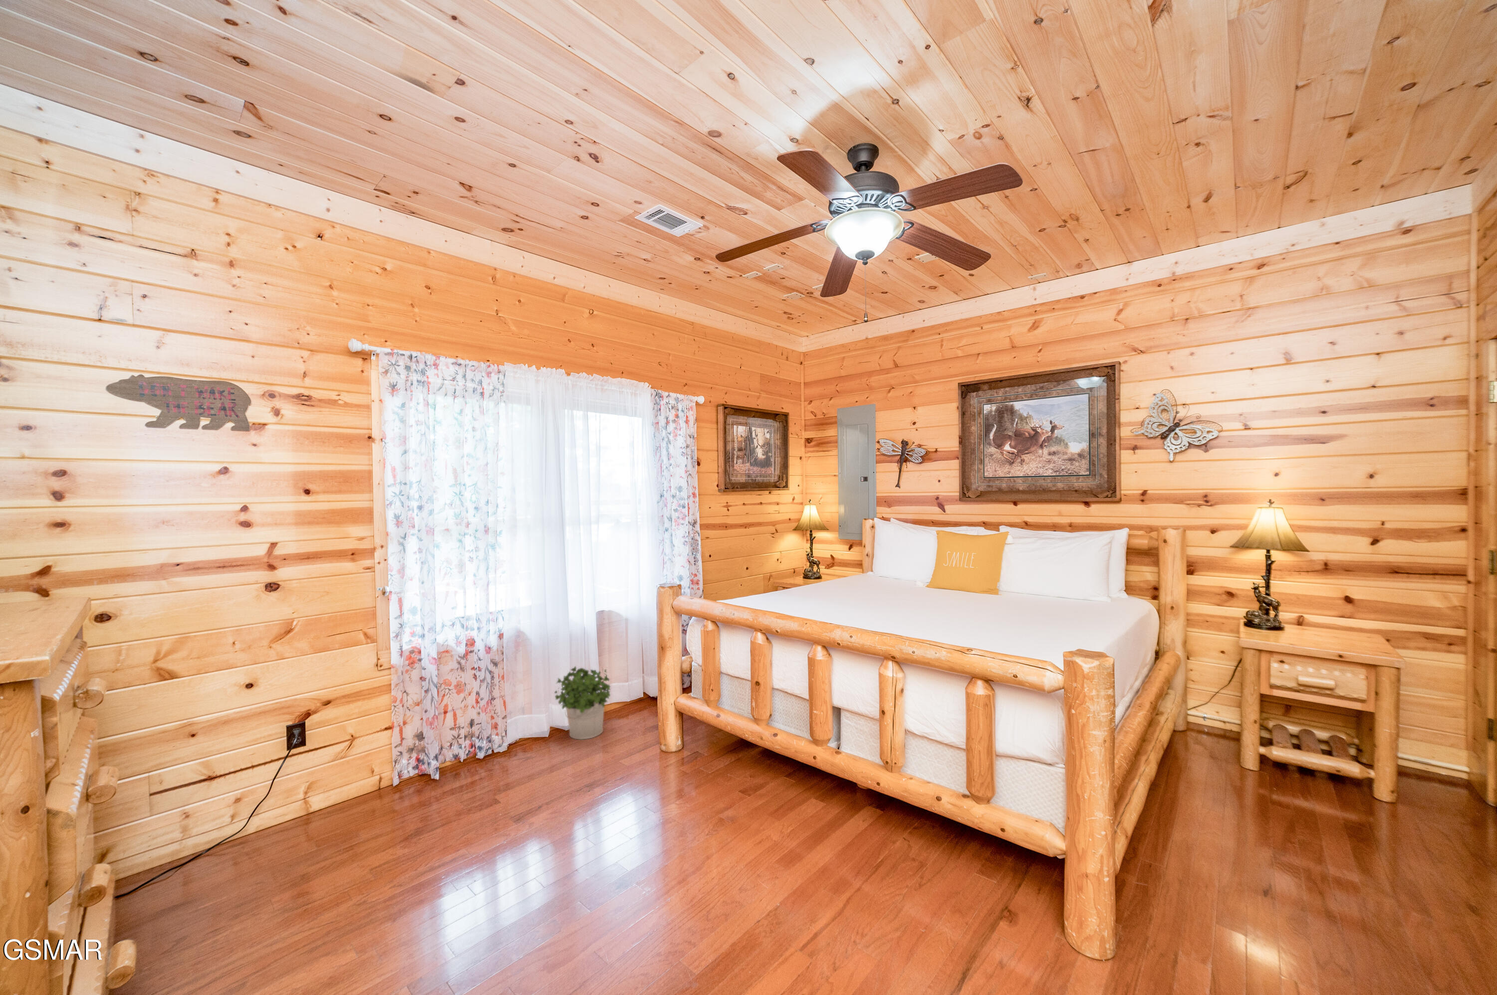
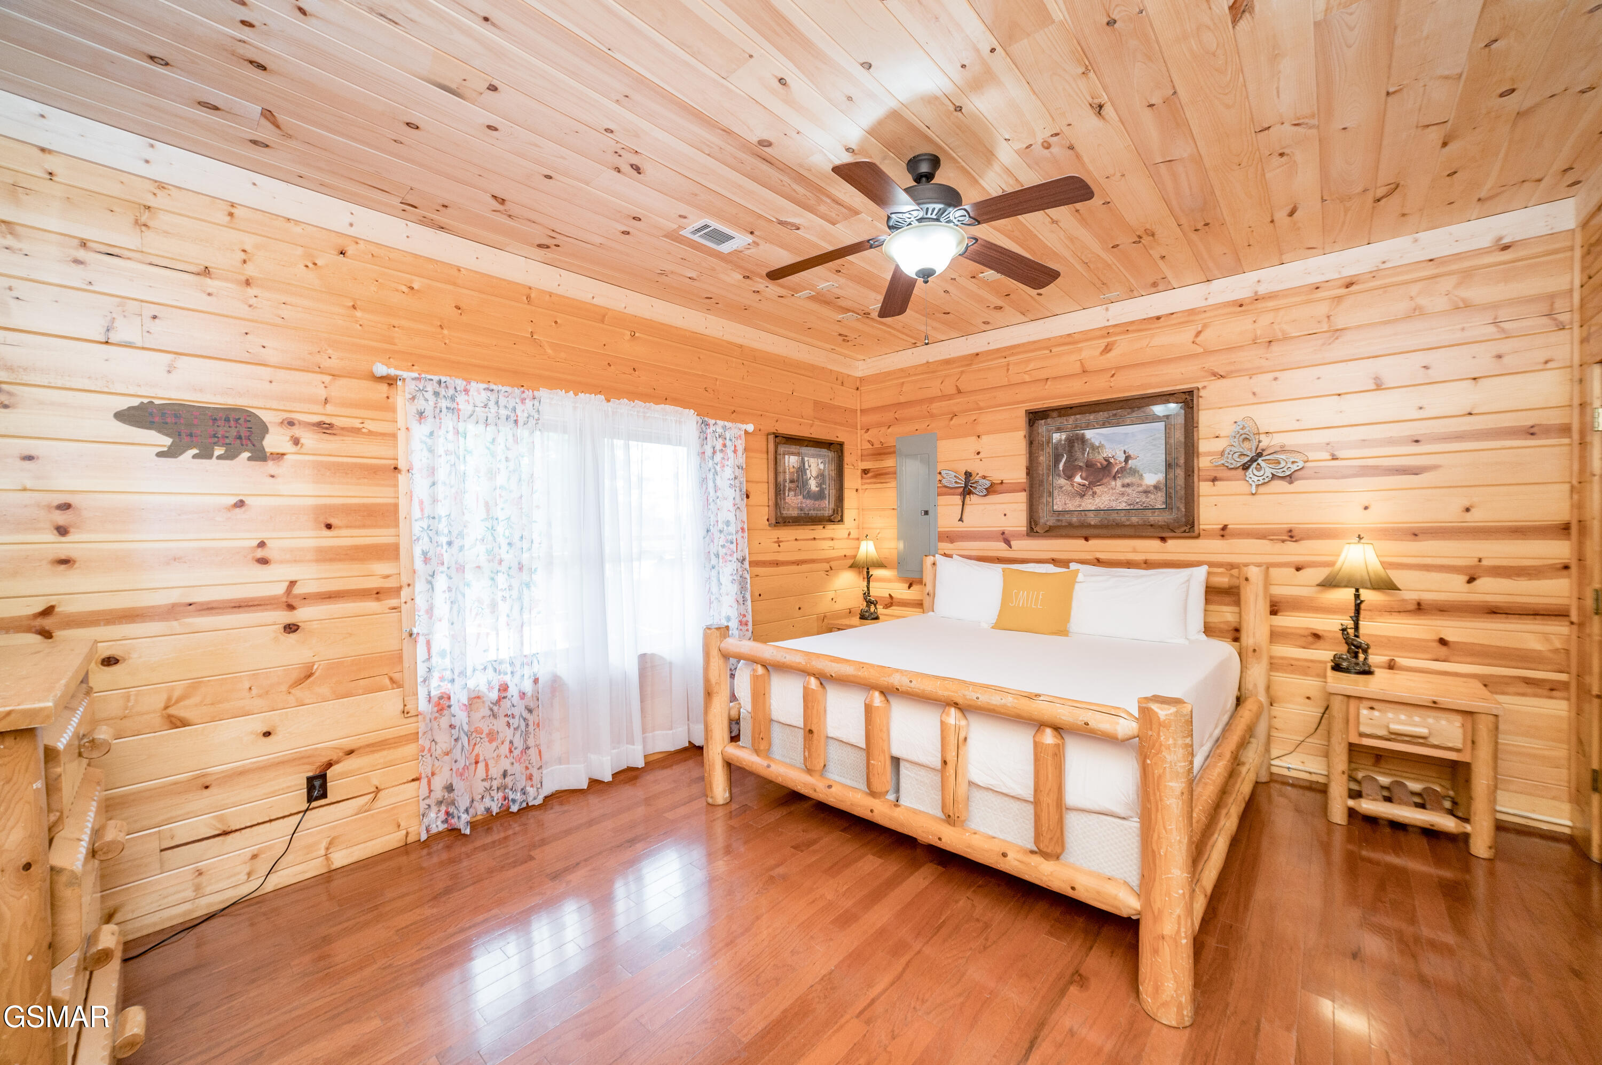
- potted plant (583, 702)
